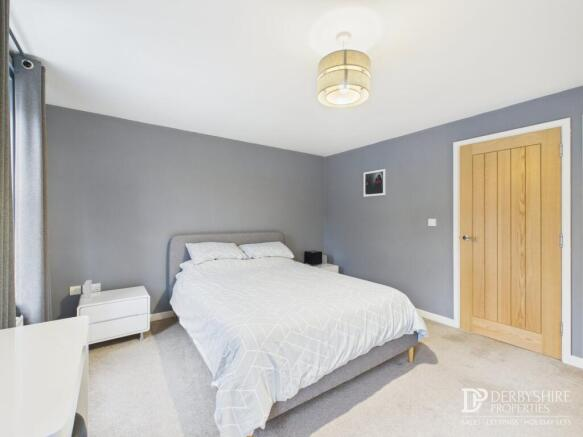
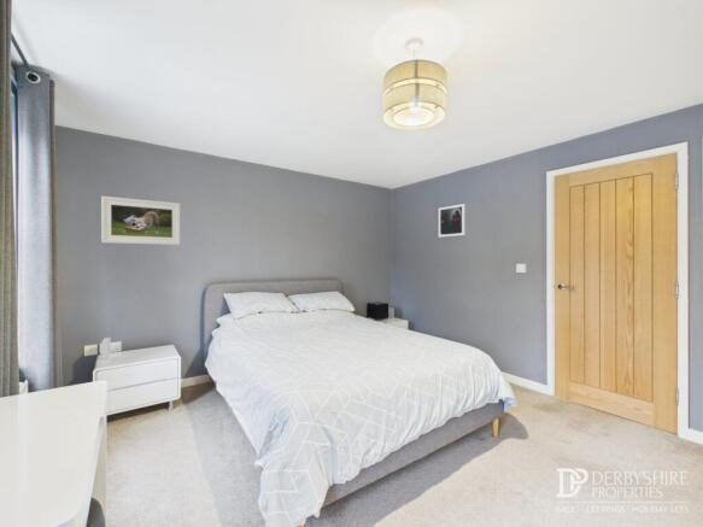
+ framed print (142, 222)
